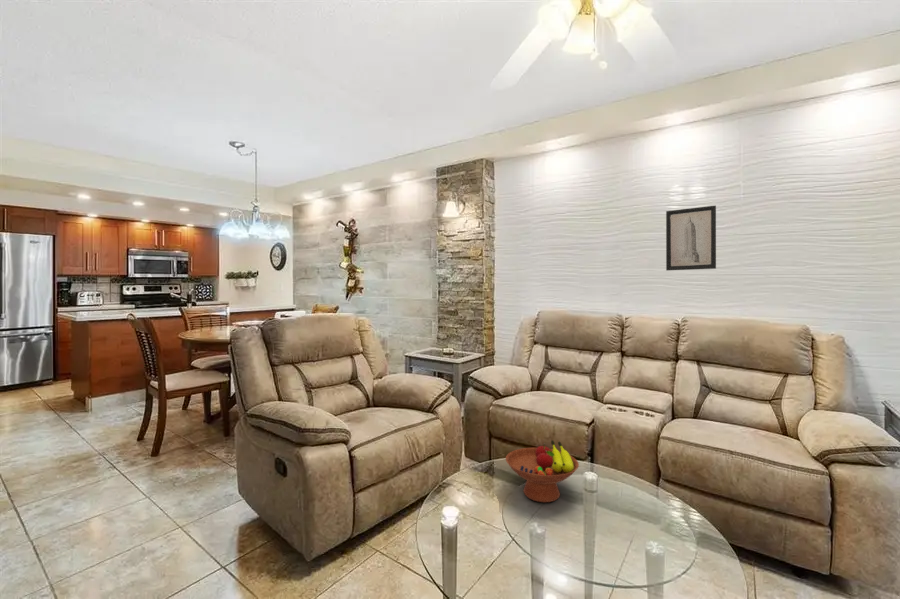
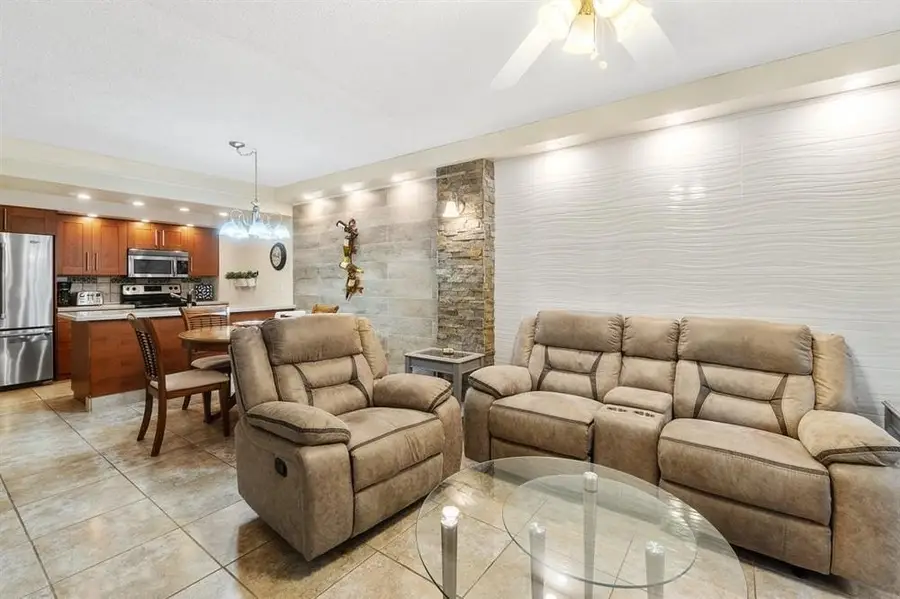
- wall art (690, 239)
- fruit bowl (541, 470)
